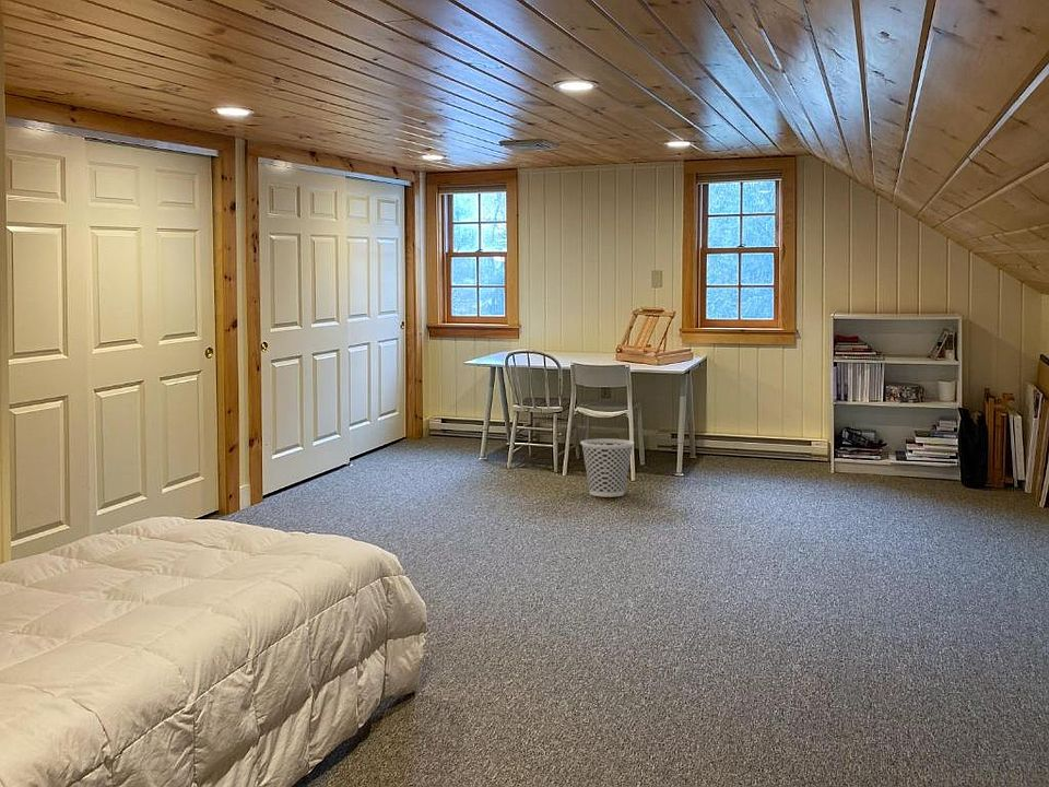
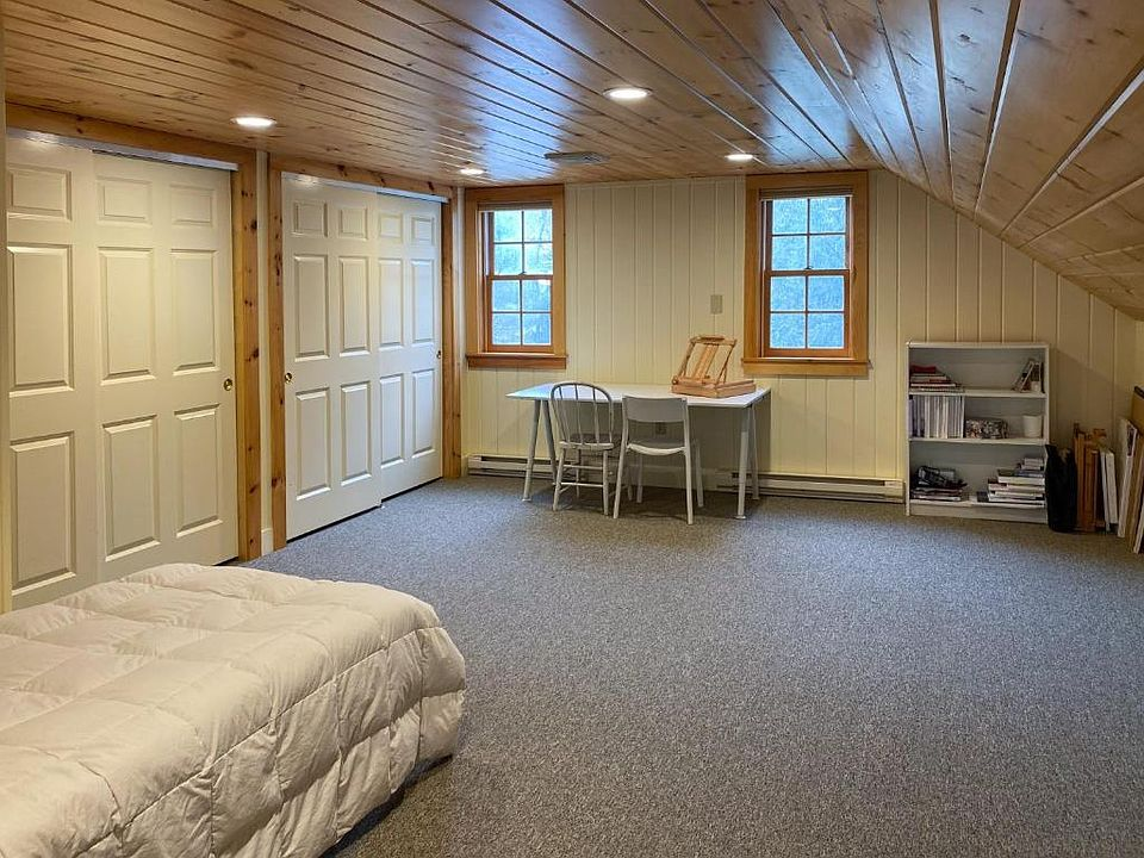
- wastebasket (606, 468)
